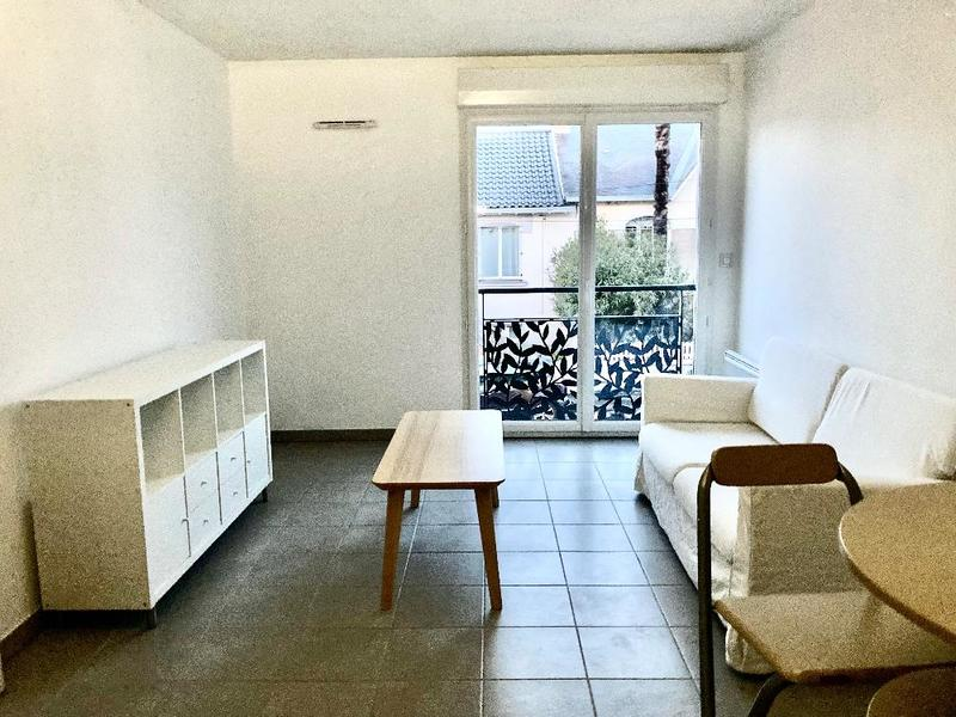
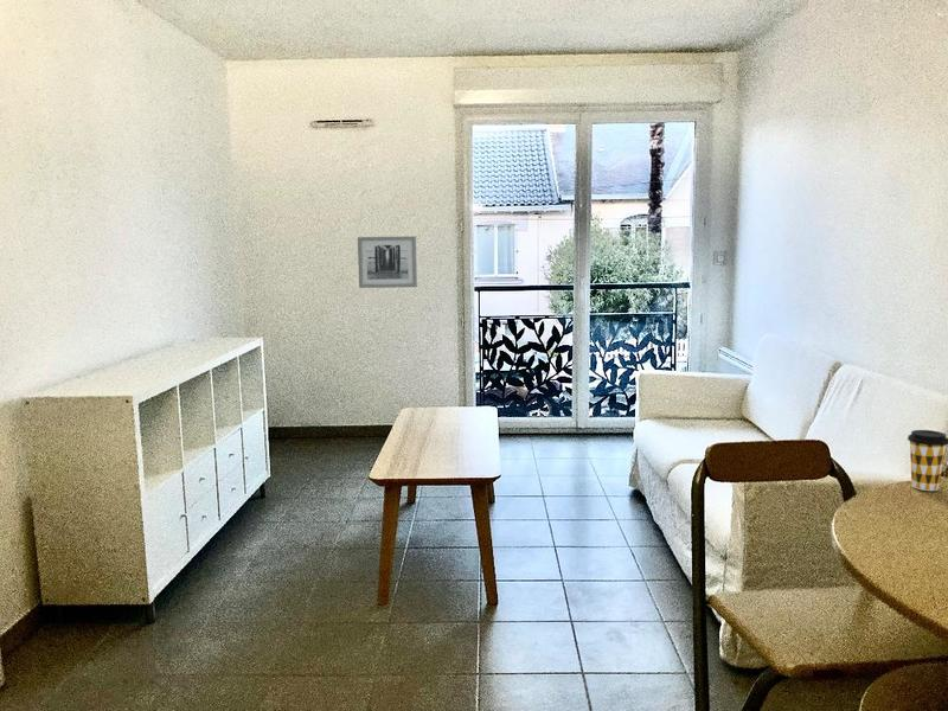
+ coffee cup (927, 460)
+ wall art (387, 262)
